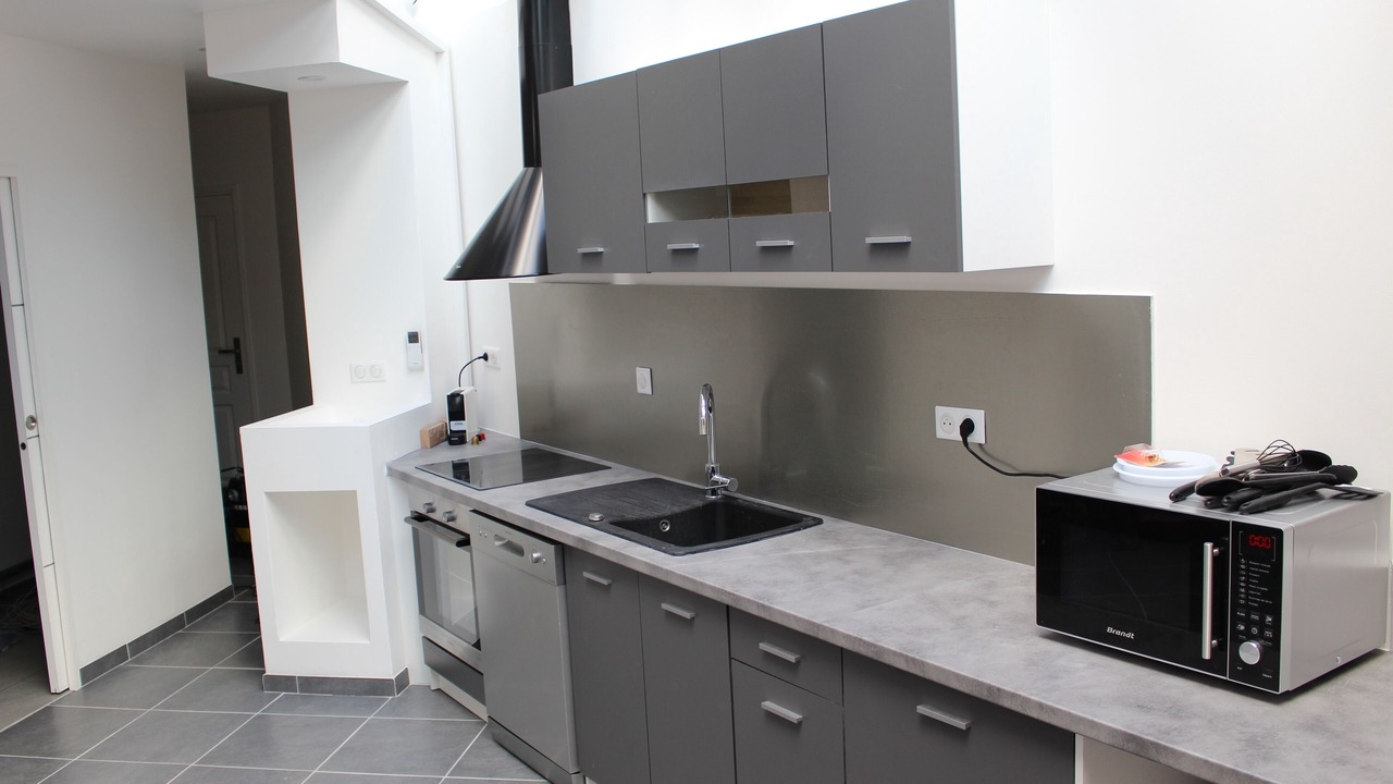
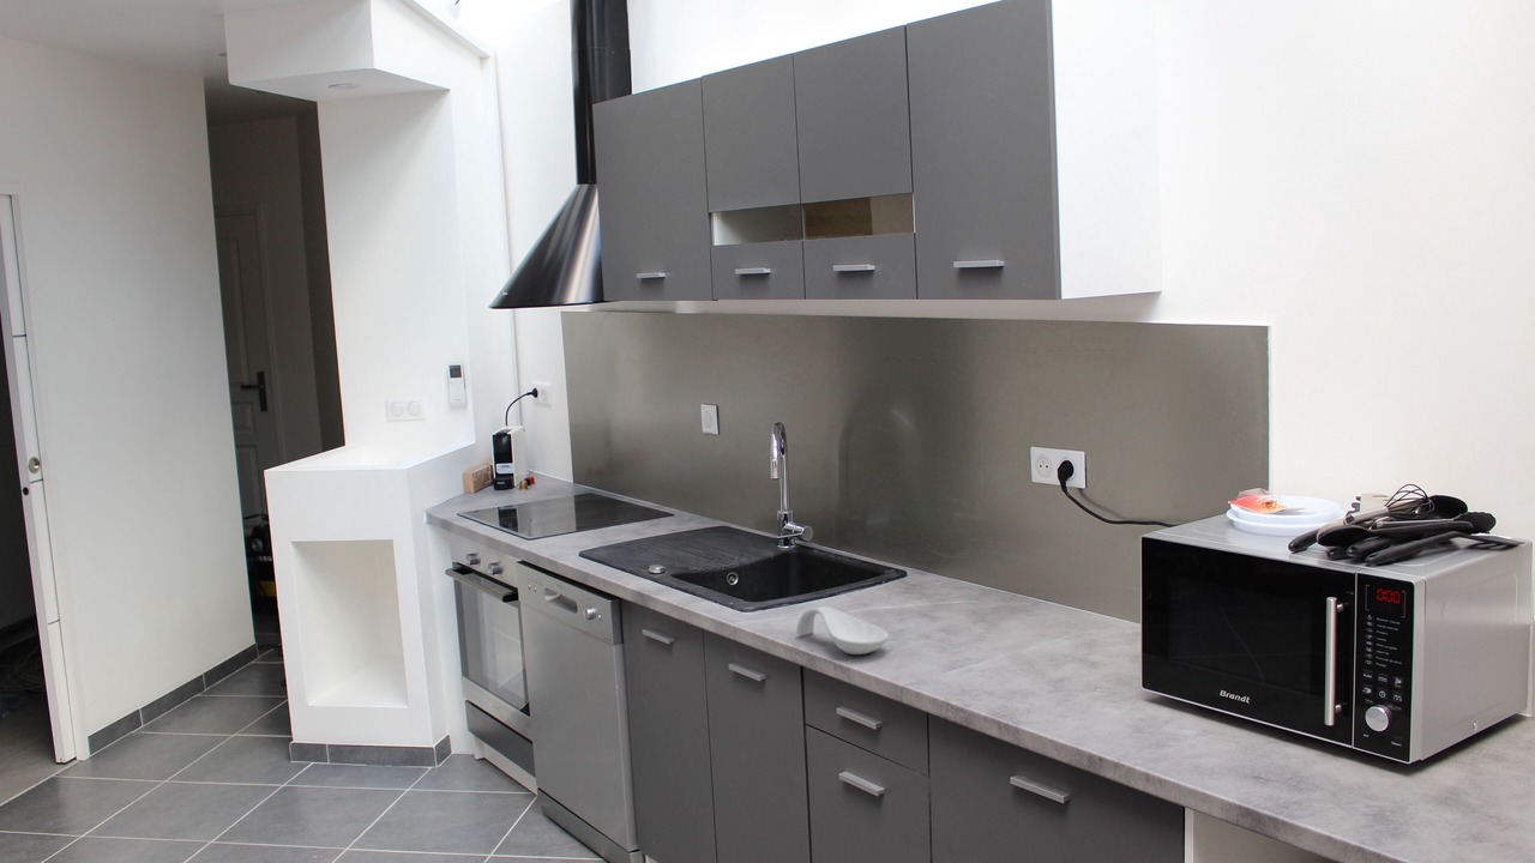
+ spoon rest (838, 628)
